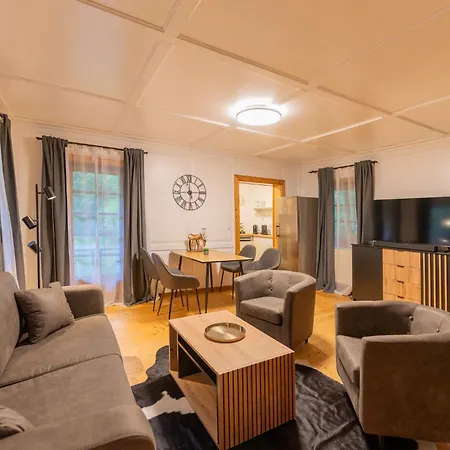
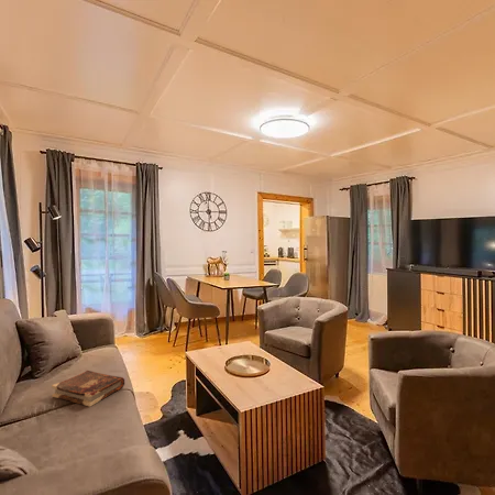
+ book (89, 386)
